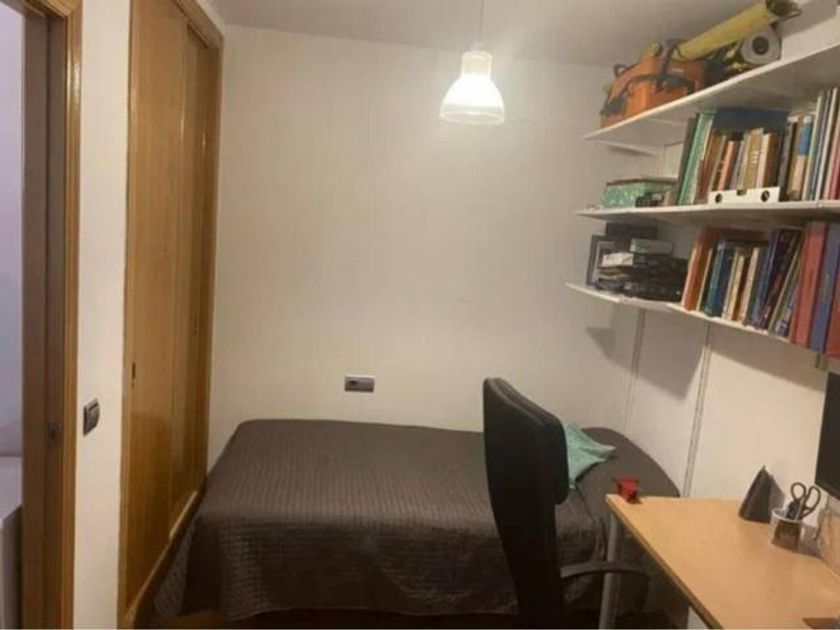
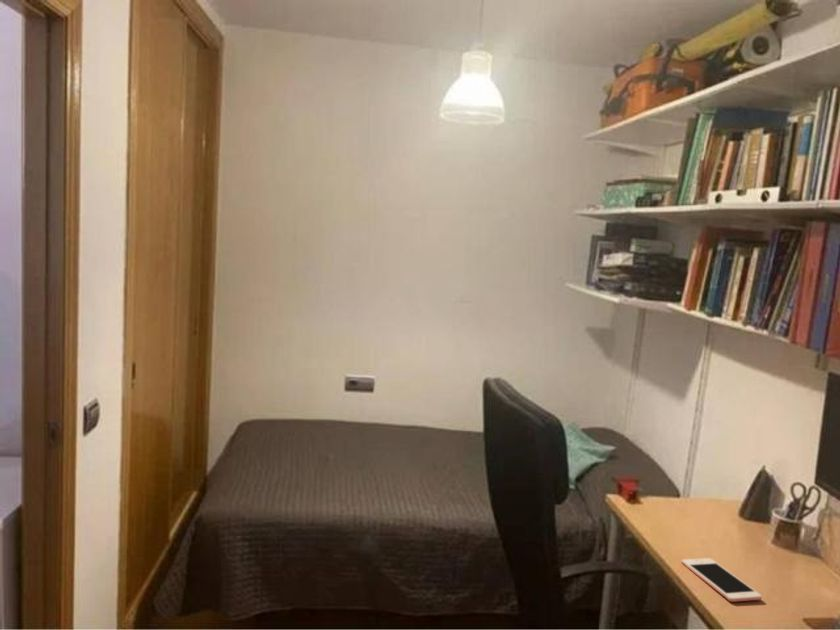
+ cell phone (719, 578)
